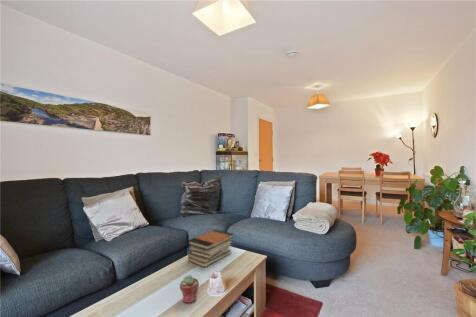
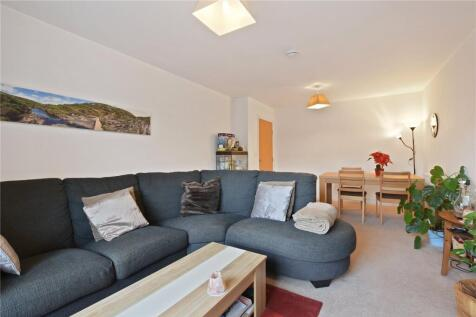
- potted succulent (189, 287)
- book stack (211, 246)
